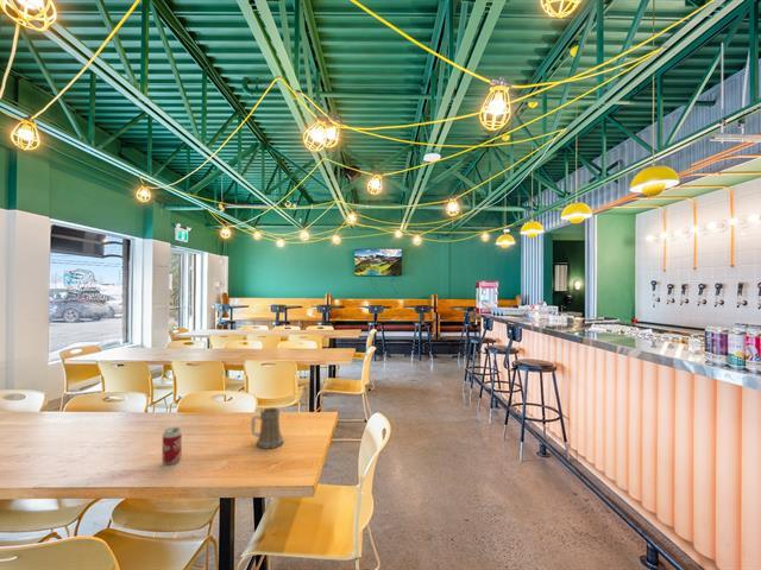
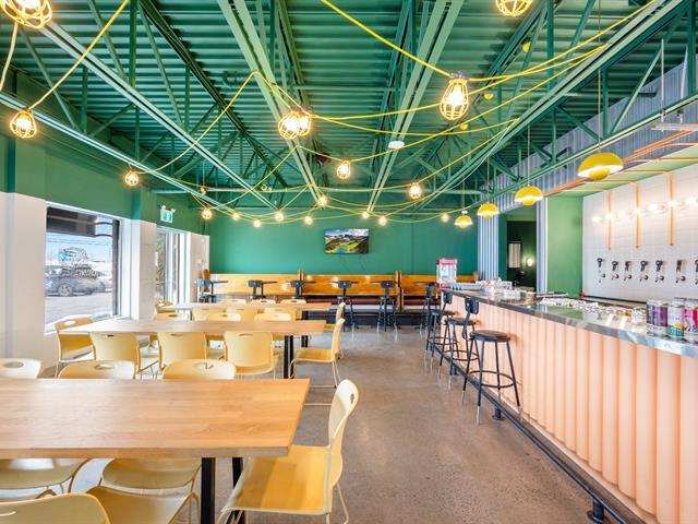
- beverage can (171, 445)
- beer mug (266, 426)
